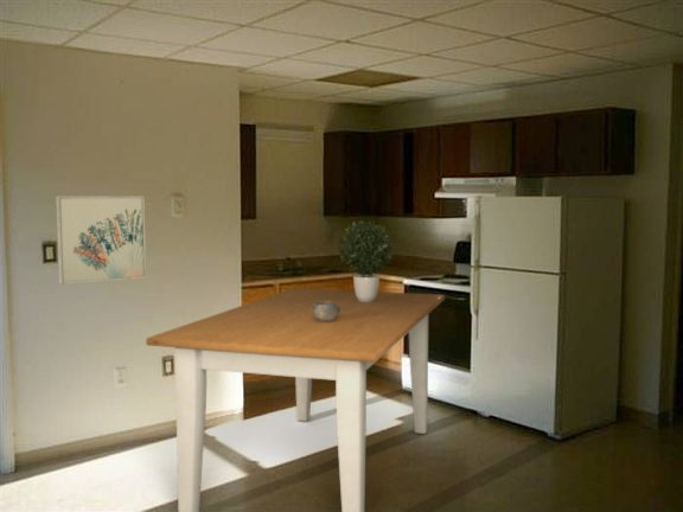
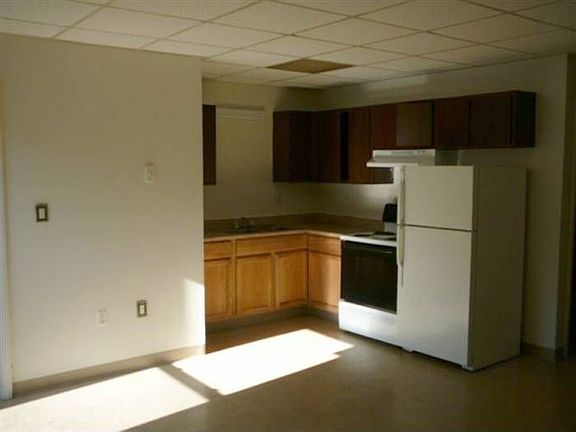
- wall art (102, 238)
- decorative bowl (326, 312)
- table (311, 391)
- potted plant (365, 260)
